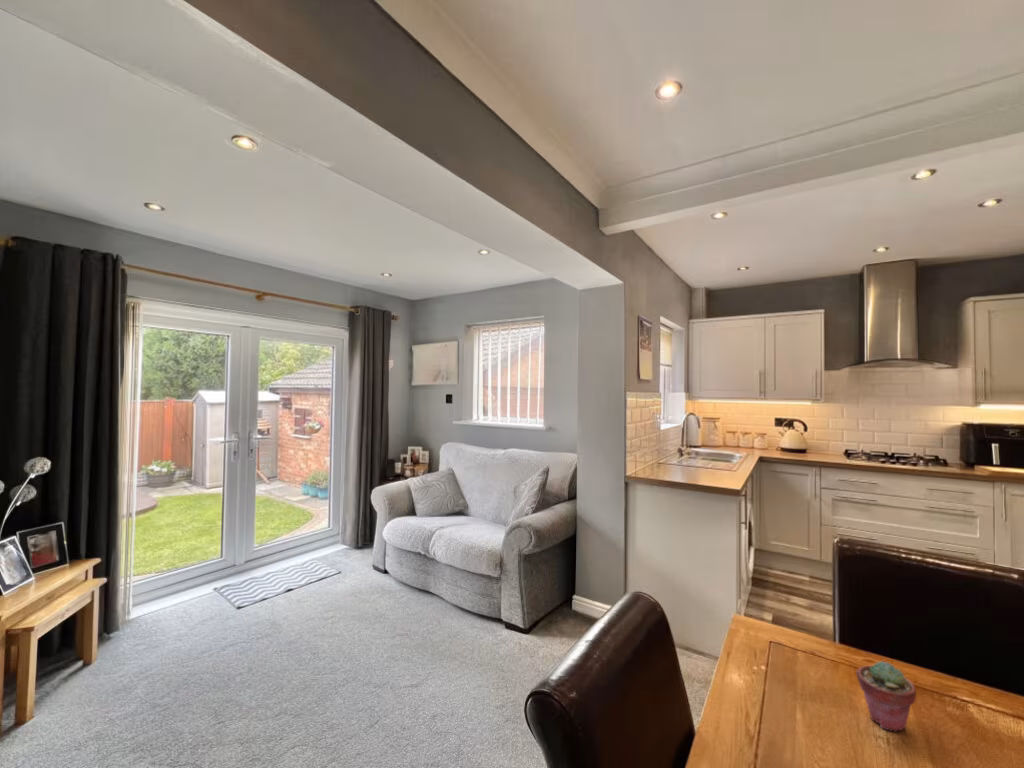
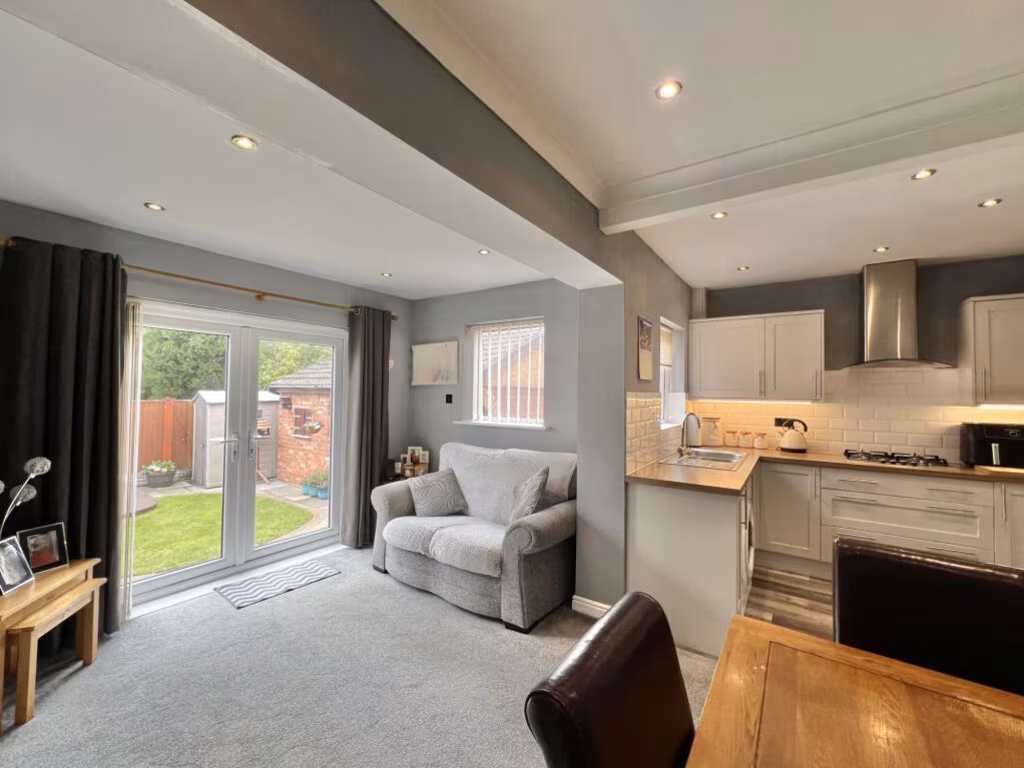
- potted succulent (885, 691)
